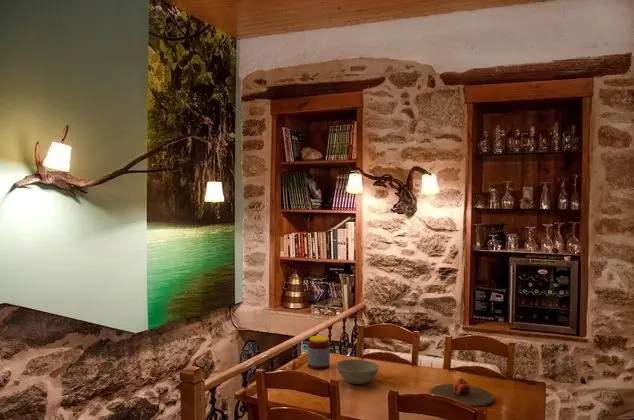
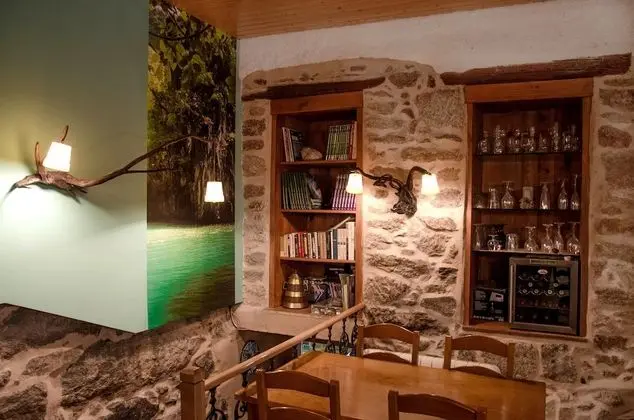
- bowl (357, 373)
- plate (461, 387)
- jar (318, 351)
